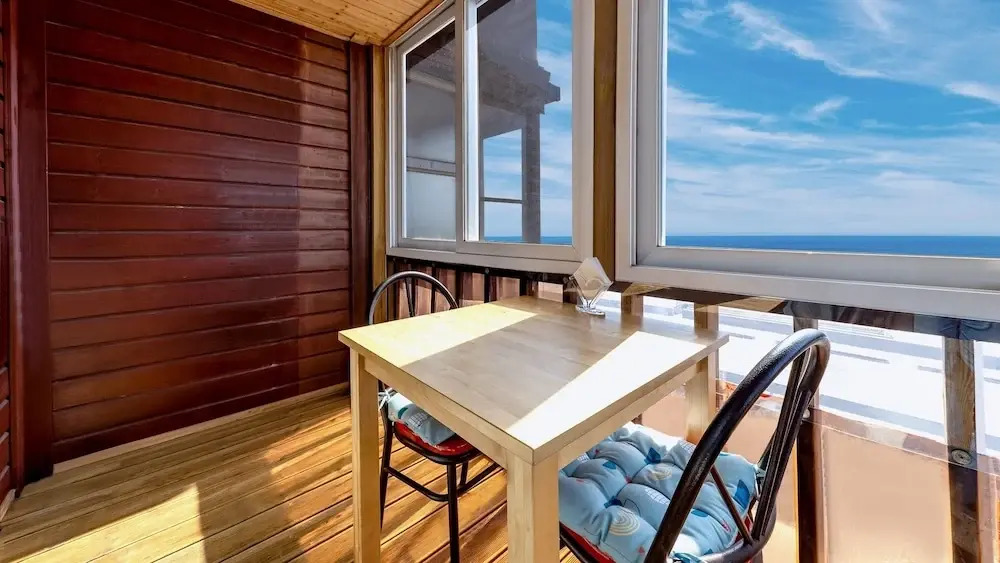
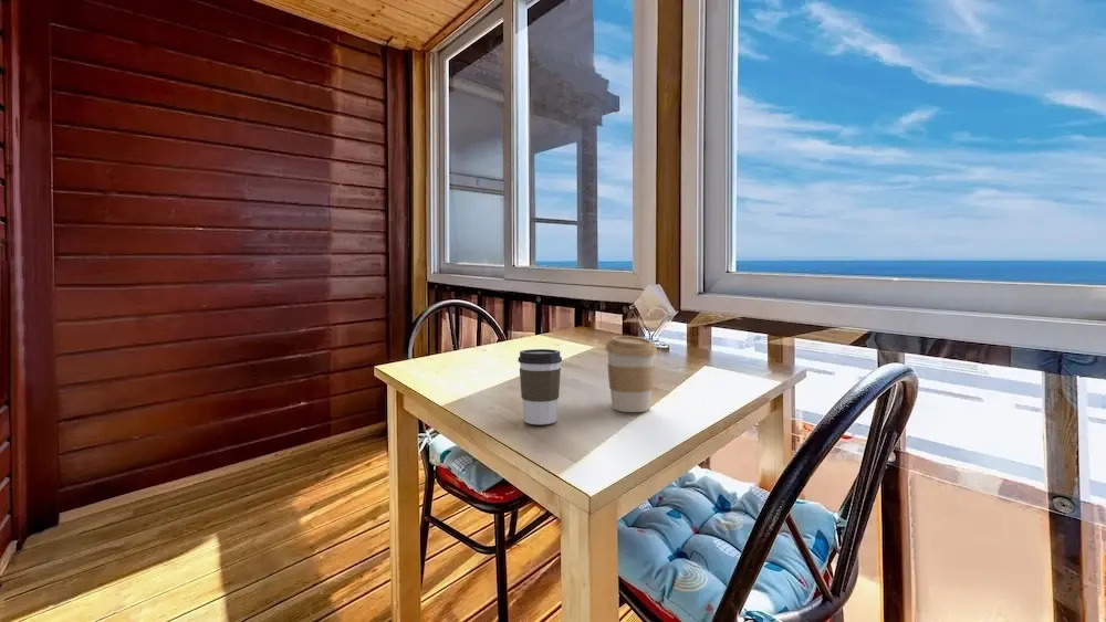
+ coffee cup (540, 386)
+ coffee cup (630, 372)
